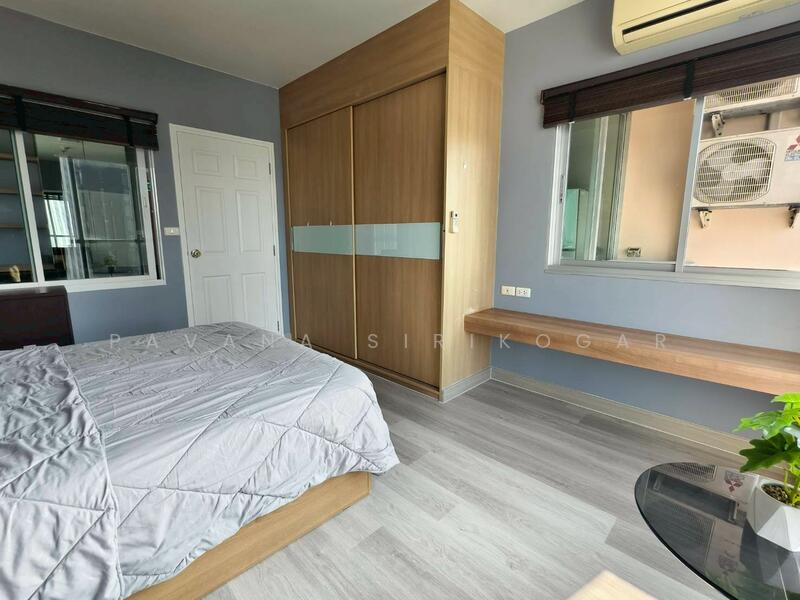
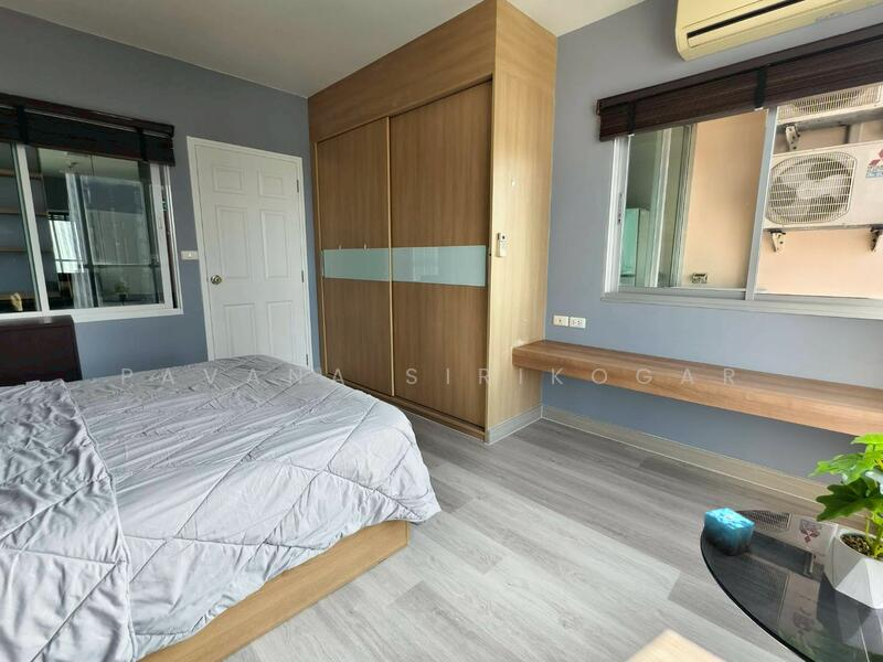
+ candle (728, 524)
